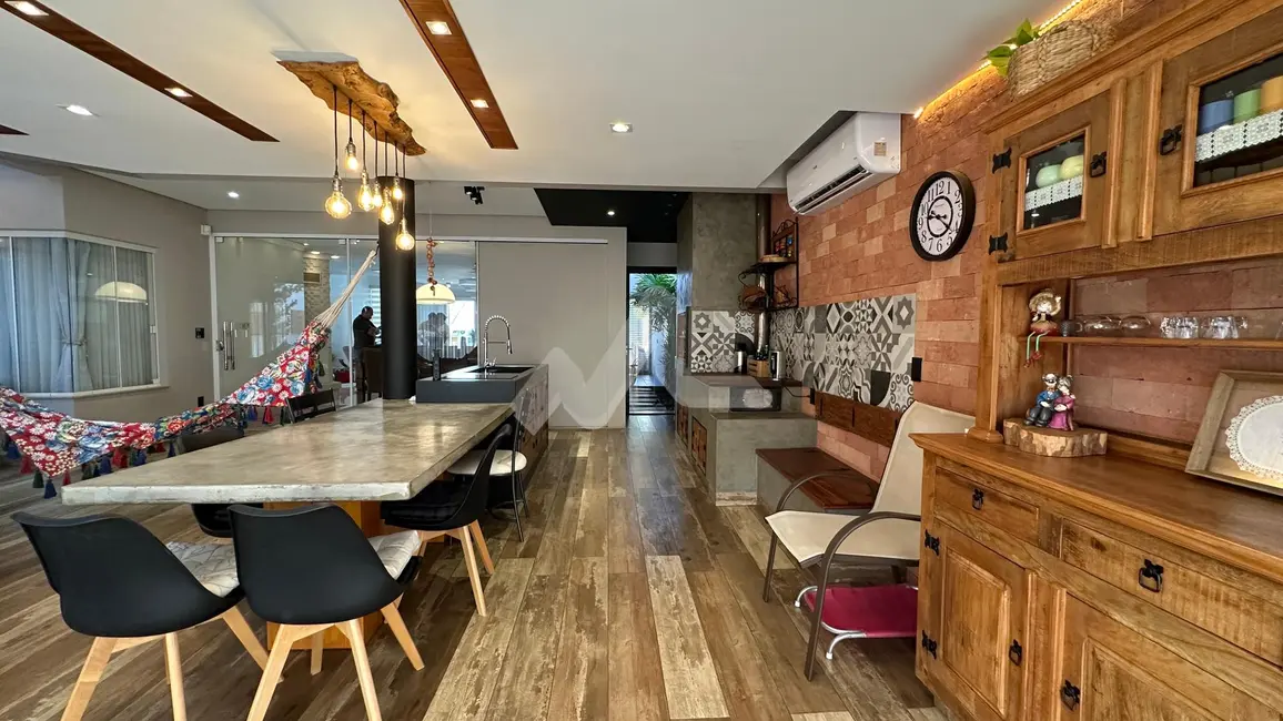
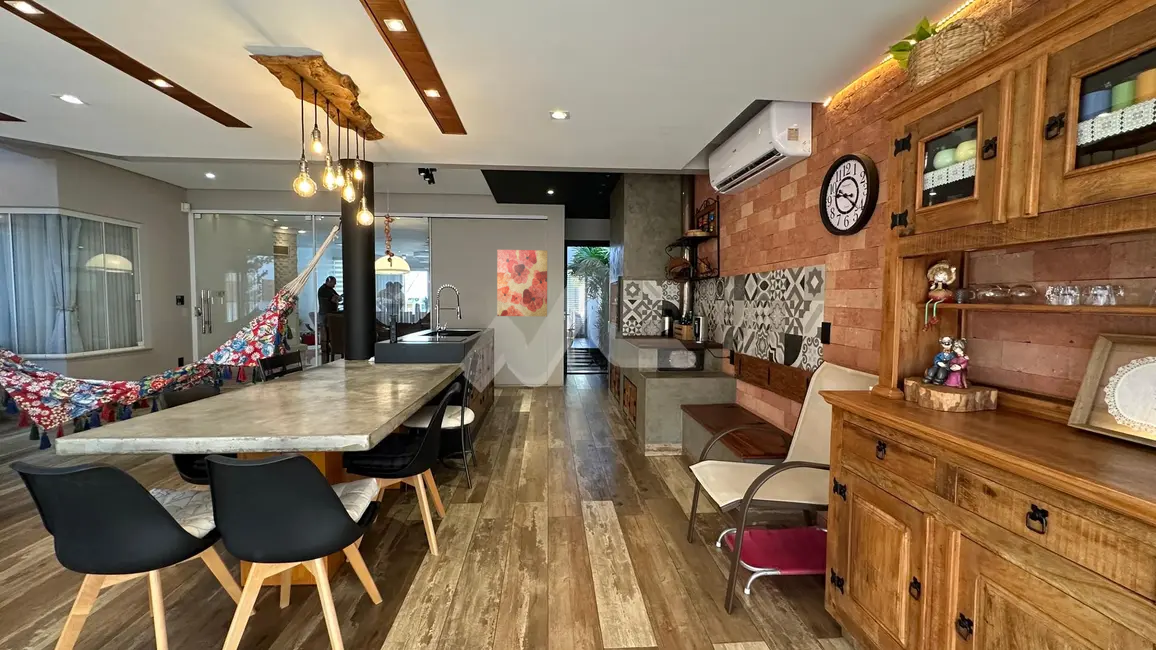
+ wall art (522, 283)
